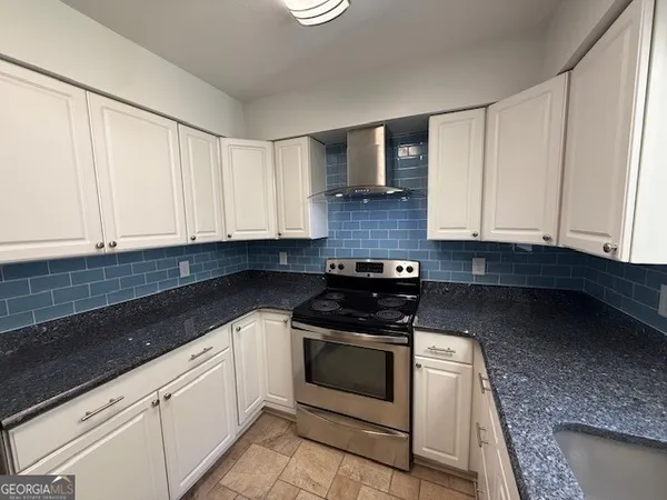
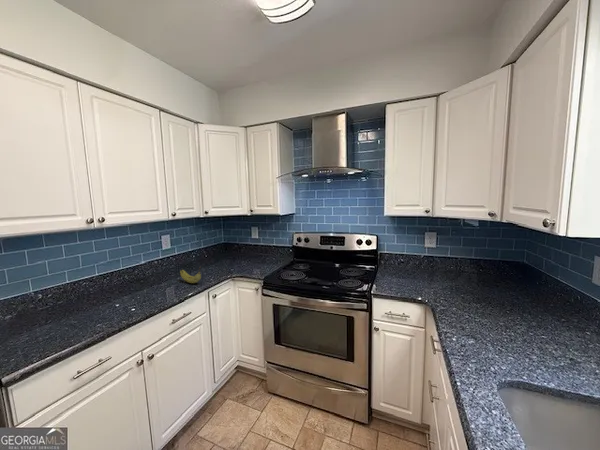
+ fruit (189, 275)
